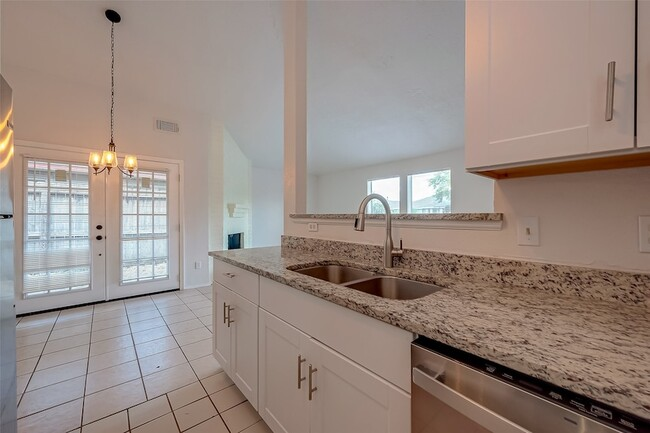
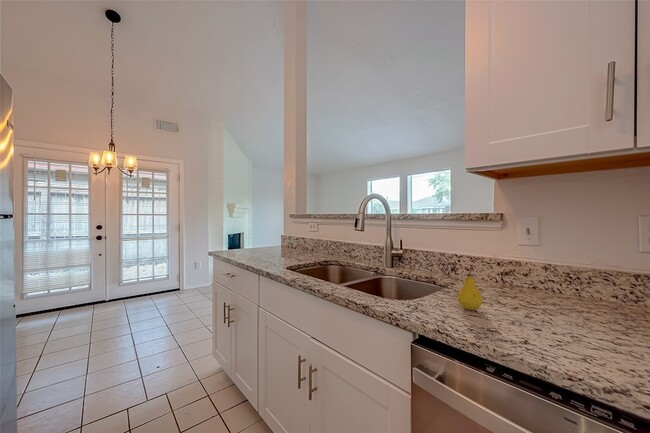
+ fruit (469, 288)
